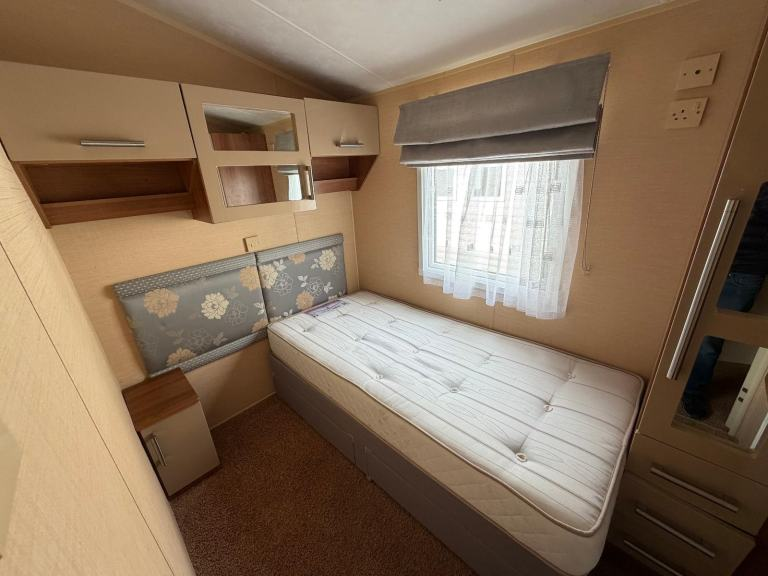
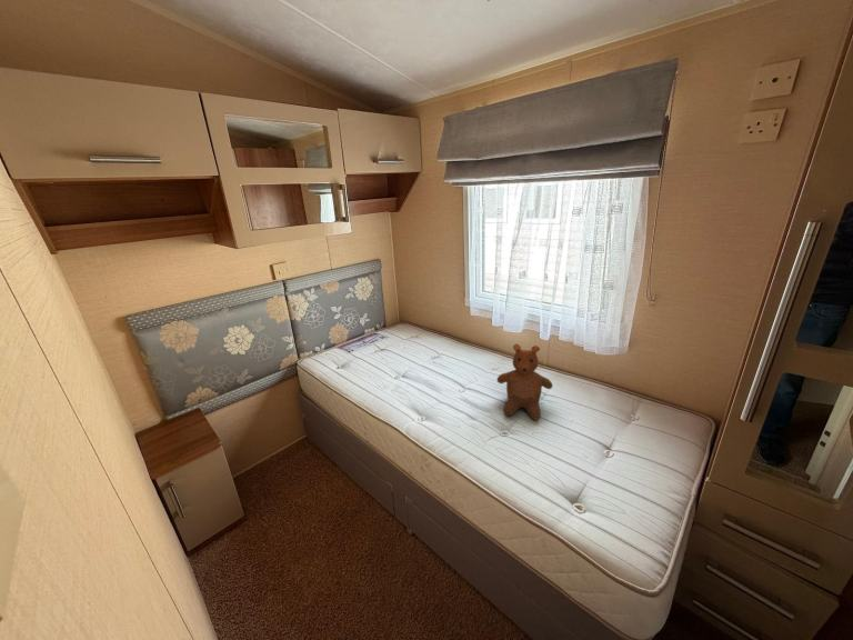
+ teddy bear (523, 379)
